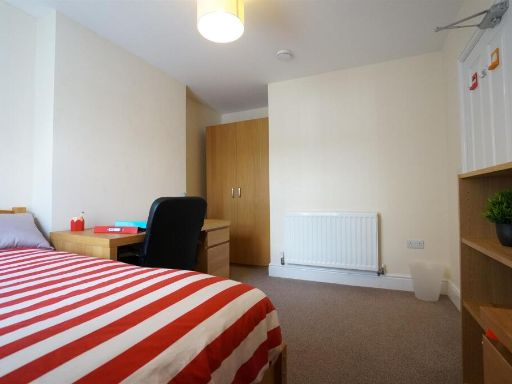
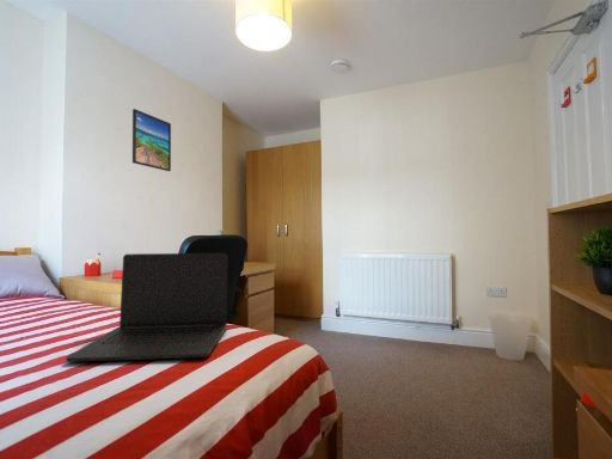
+ laptop (159, 299)
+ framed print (152, 141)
